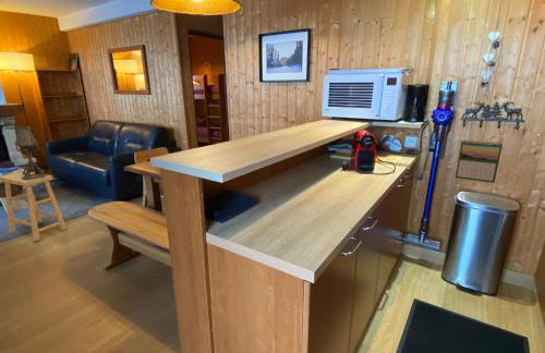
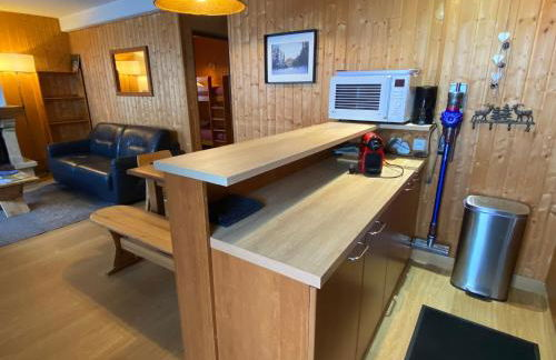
- calendar (477, 160)
- stool (32, 204)
- table lamp (27, 151)
